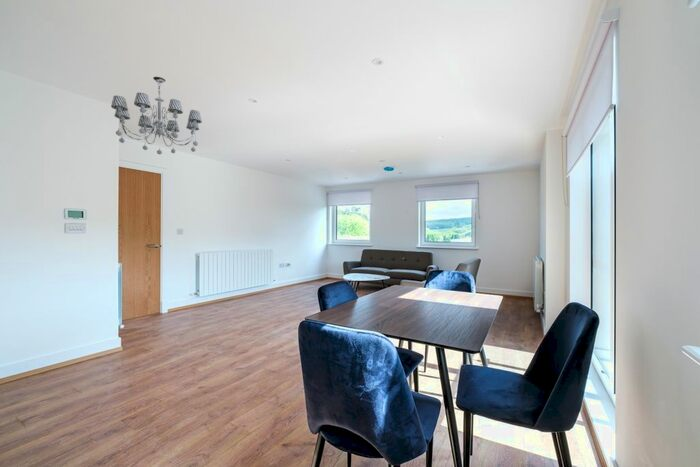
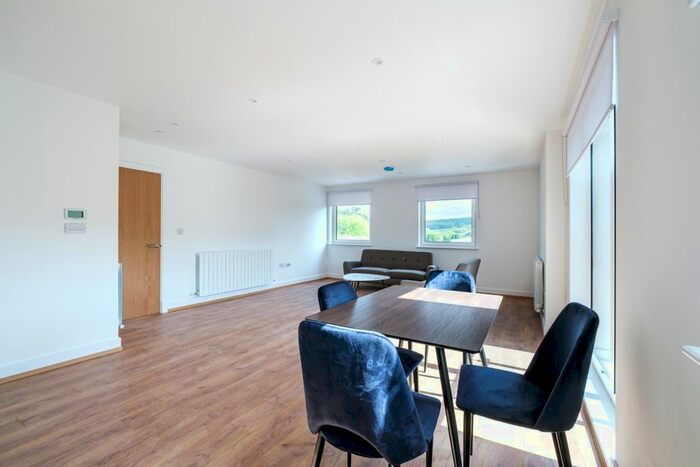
- chandelier (159, 116)
